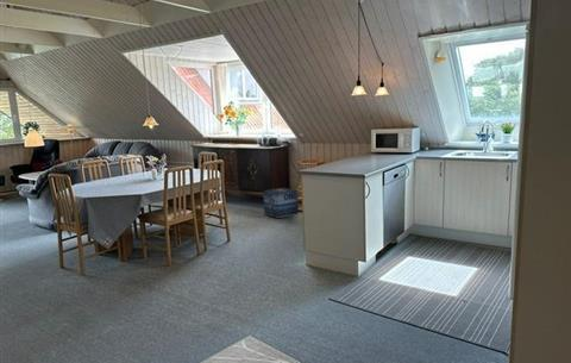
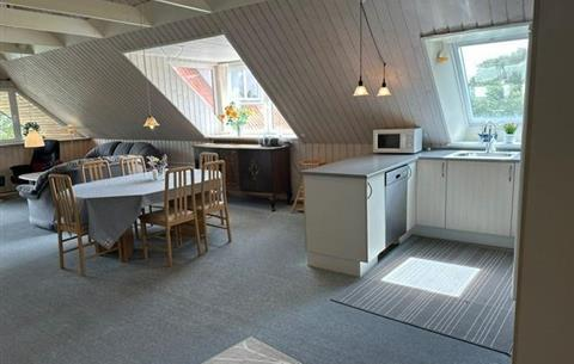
- cardboard box (281, 202)
